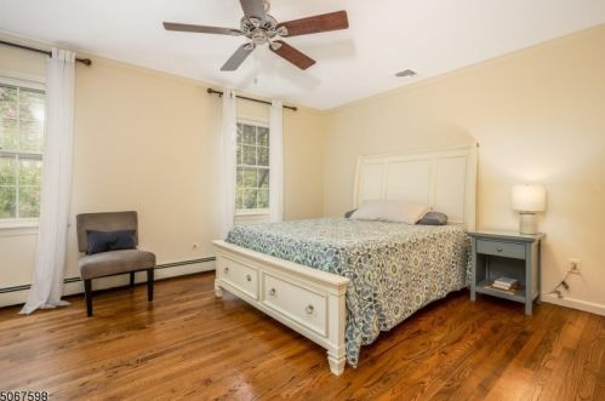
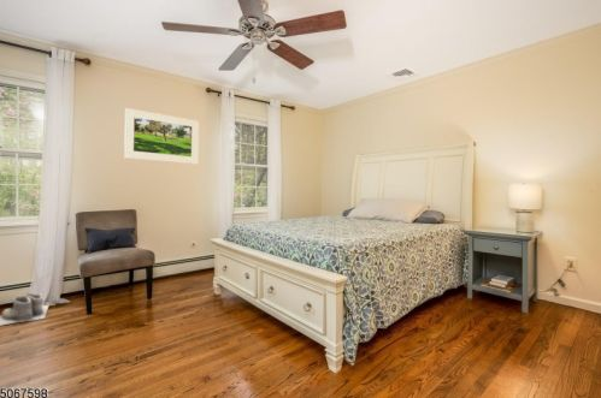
+ boots (24, 304)
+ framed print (164, 137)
